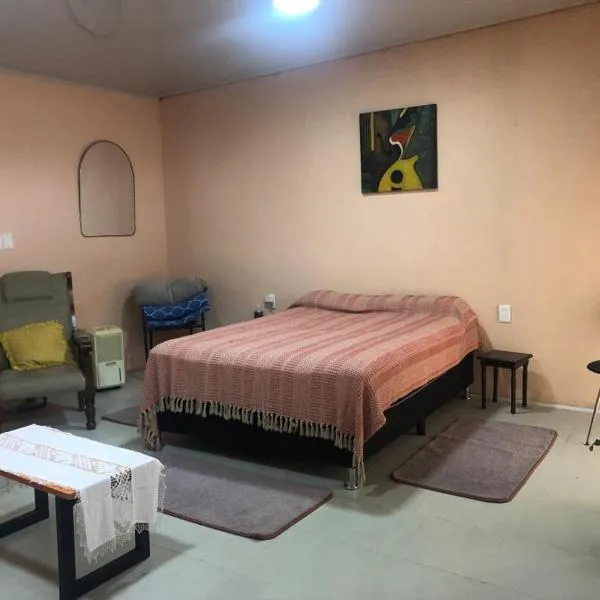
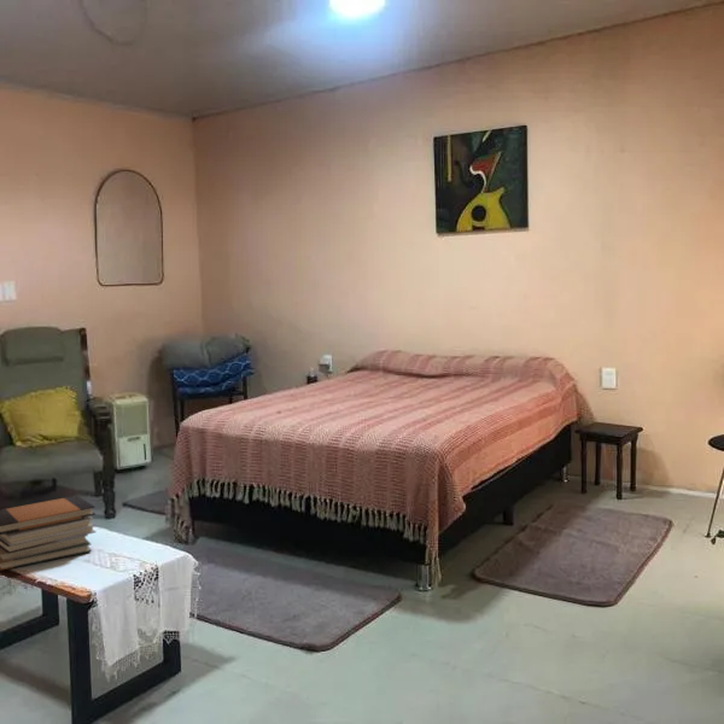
+ book stack (42, 531)
